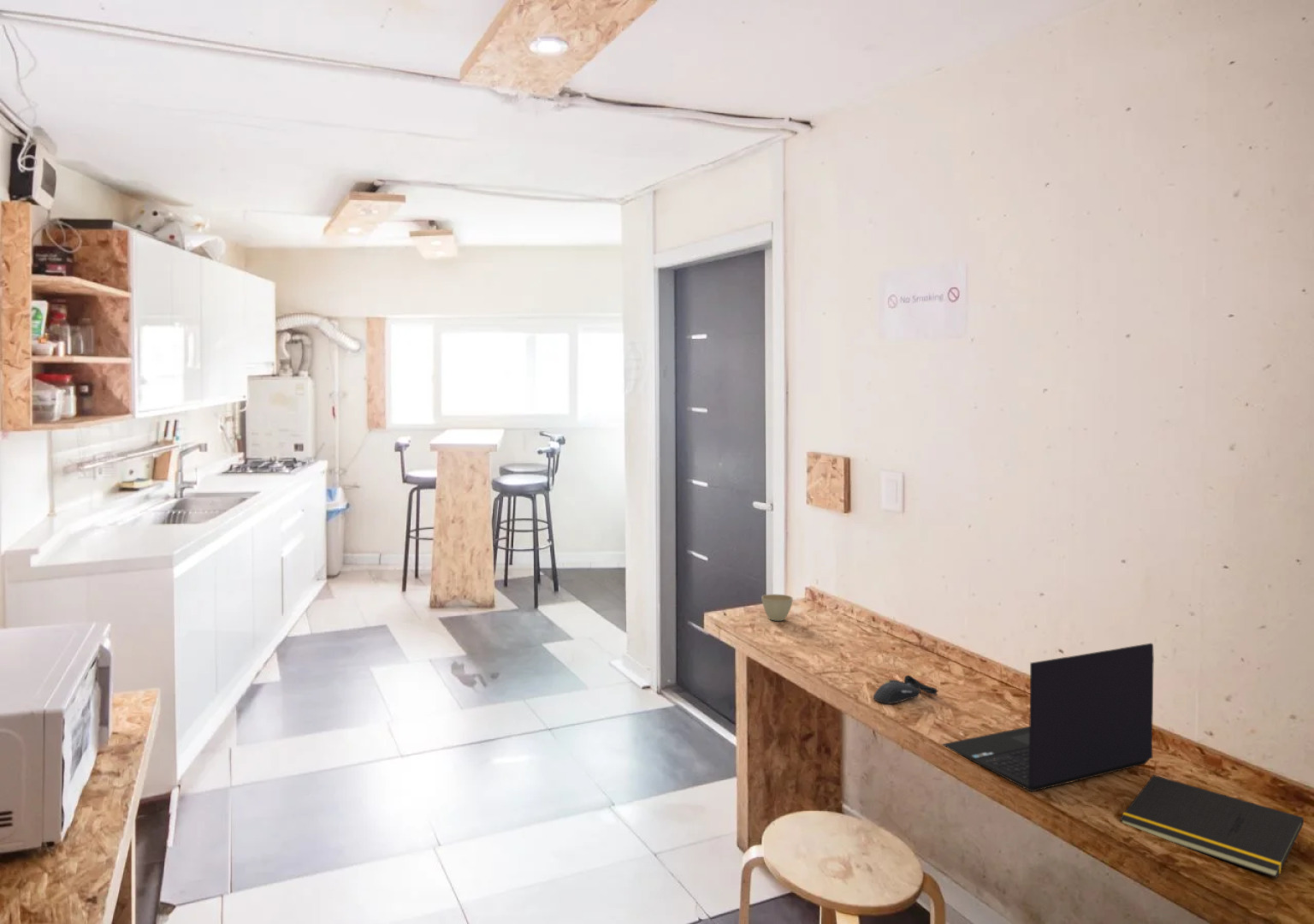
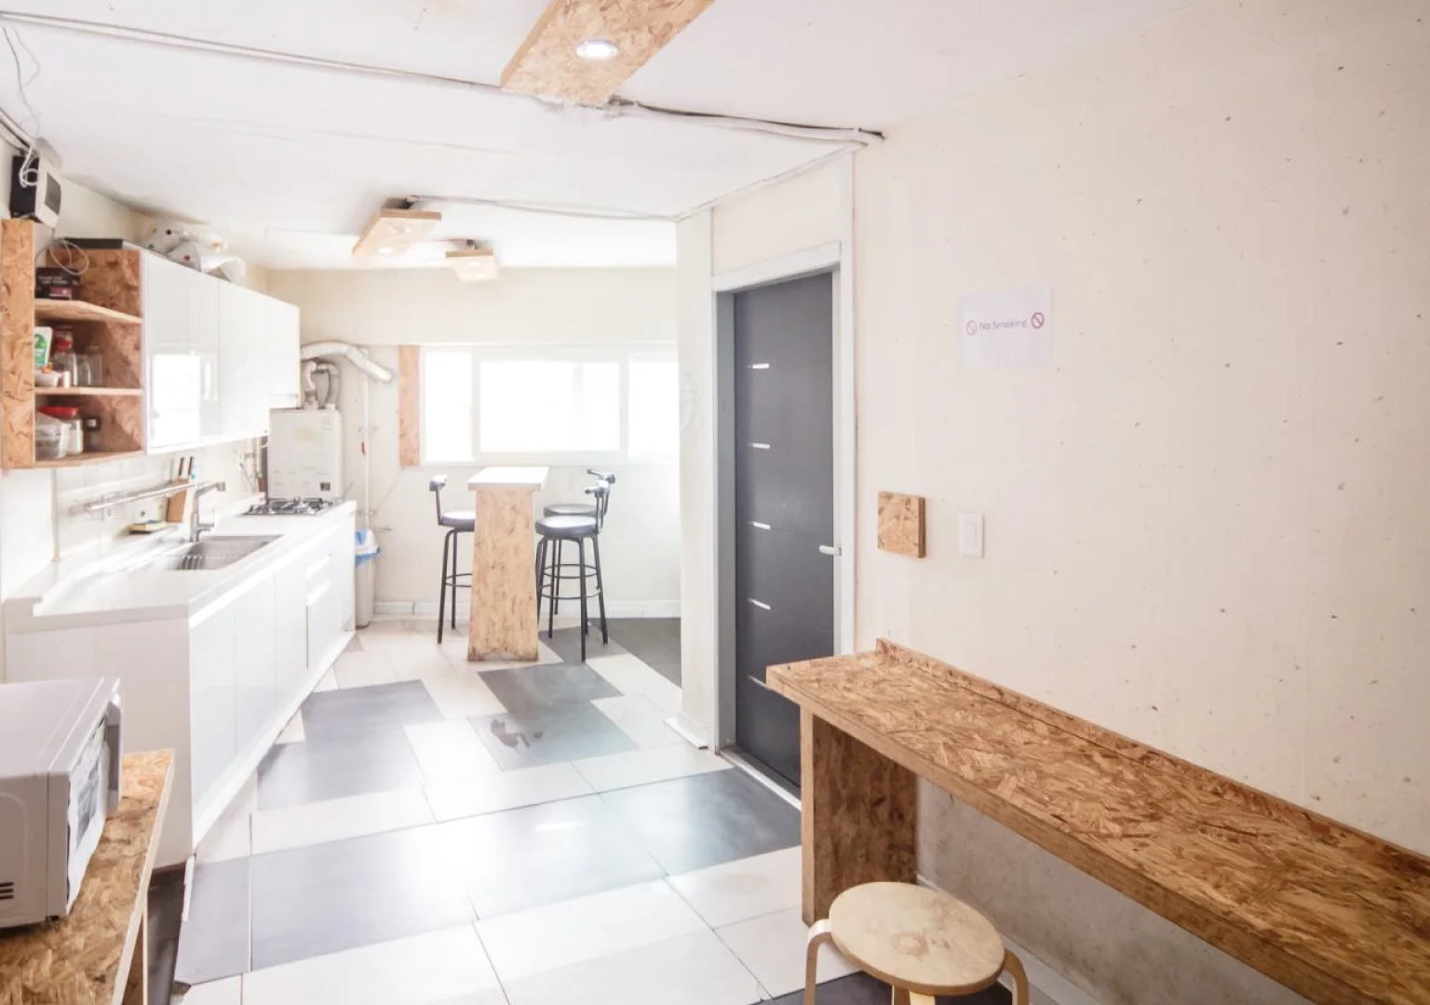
- computer mouse (897, 685)
- laptop (1045, 697)
- notepad (1209, 821)
- flower pot (777, 607)
